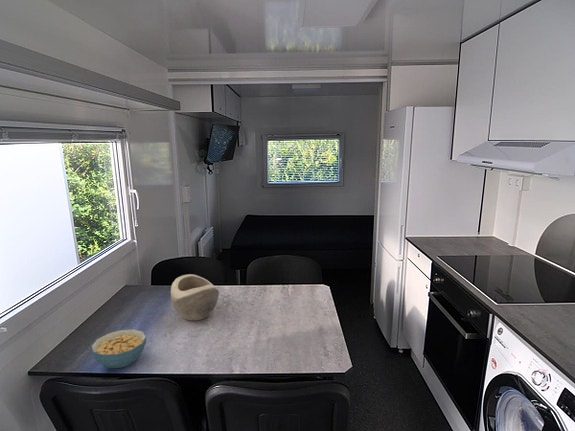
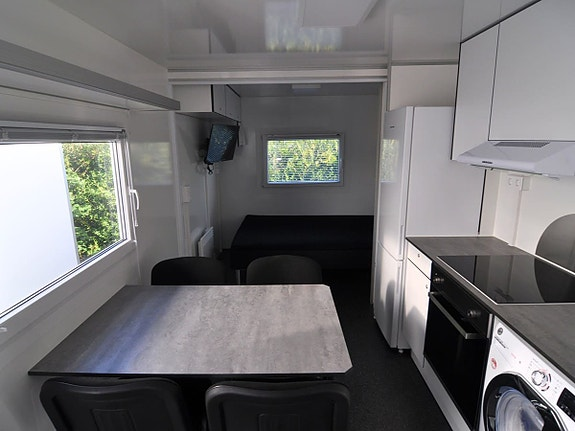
- decorative bowl (195, 297)
- cereal bowl (120, 352)
